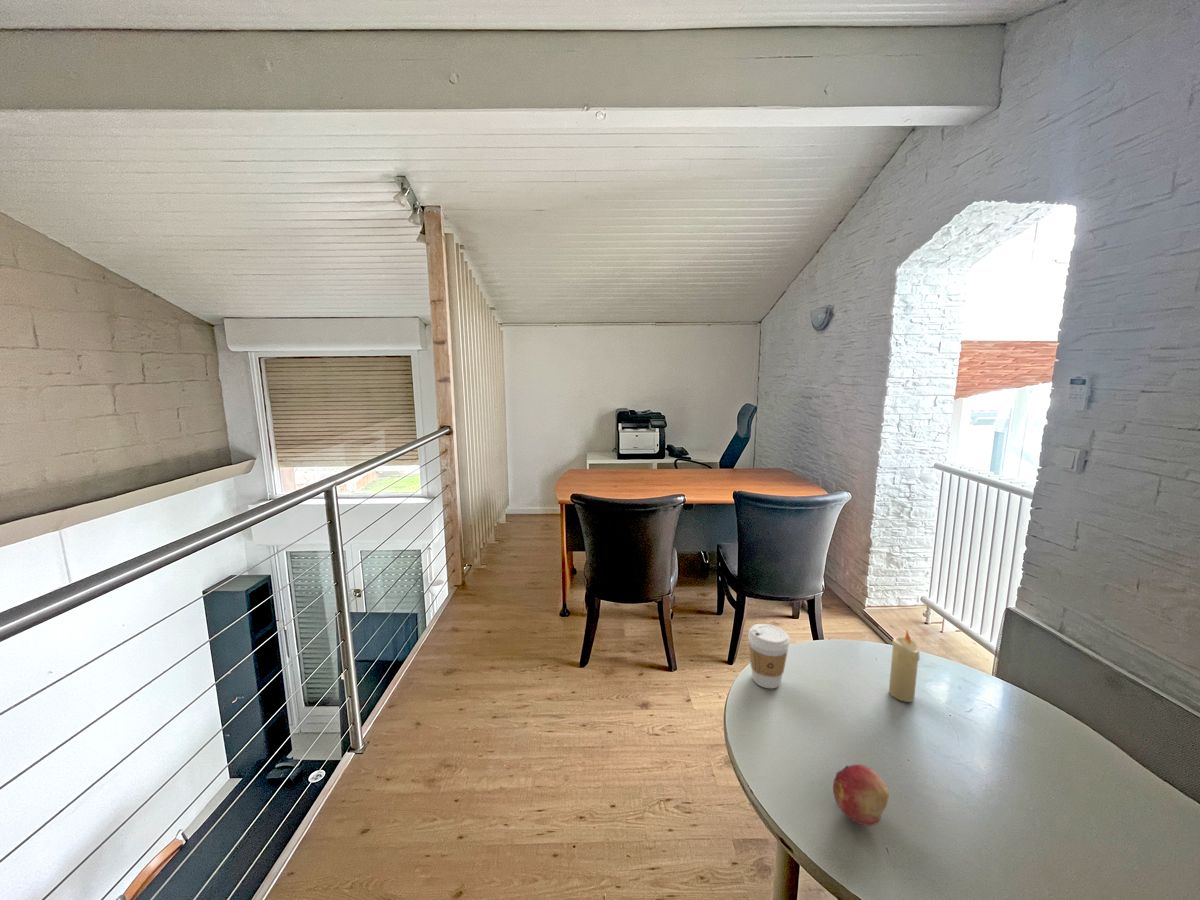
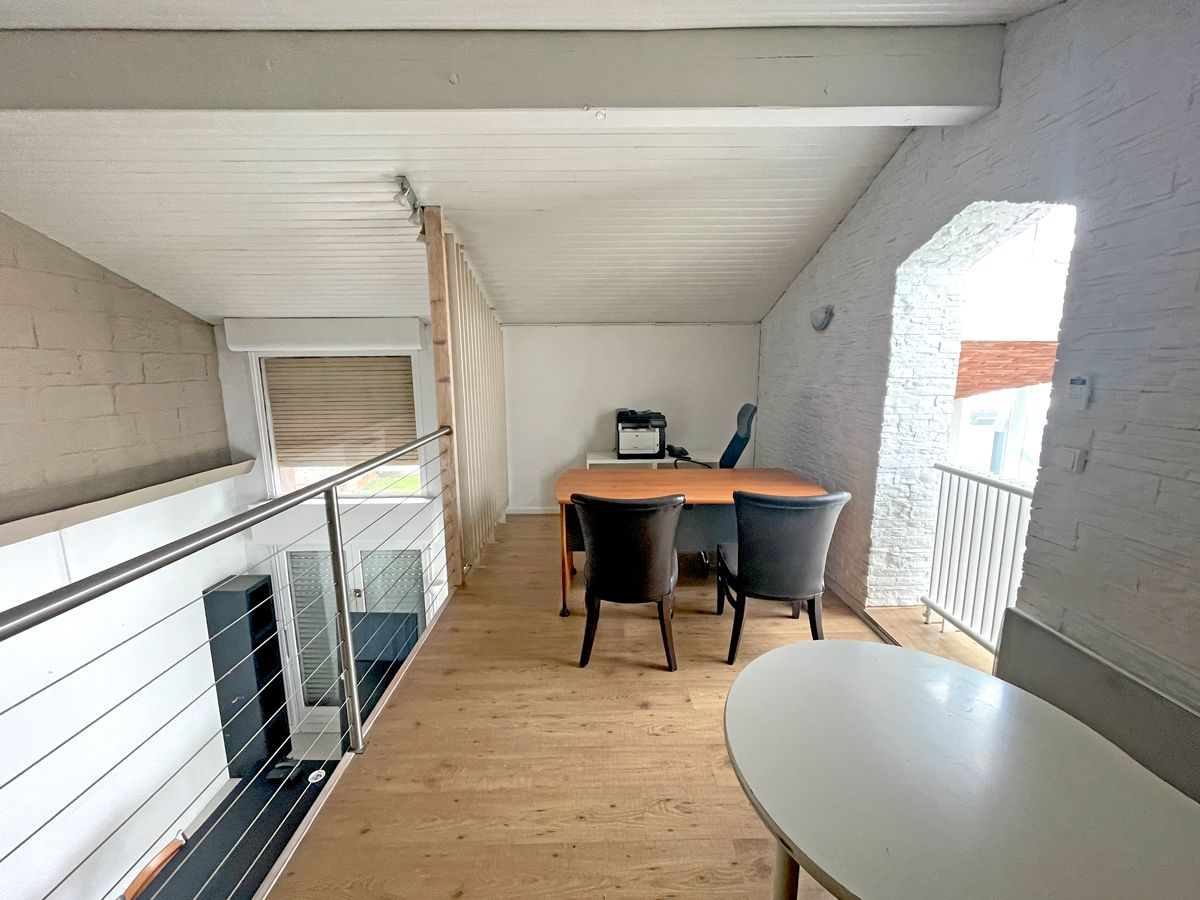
- candle (904, 663)
- coffee cup (767, 655)
- fruit (859, 794)
